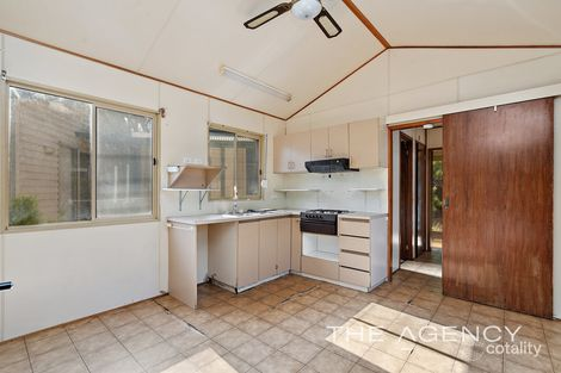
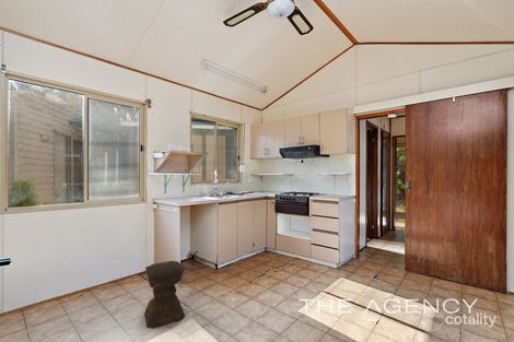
+ stool (164, 291)
